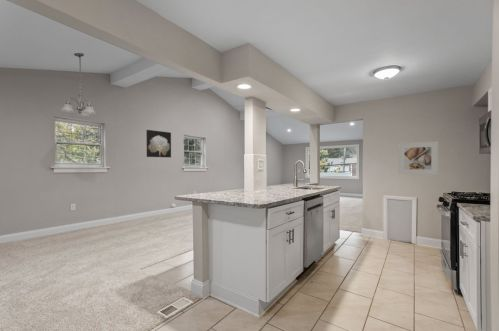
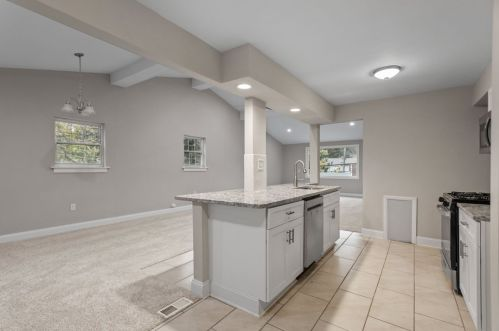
- wall art (159, 144)
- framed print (417, 158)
